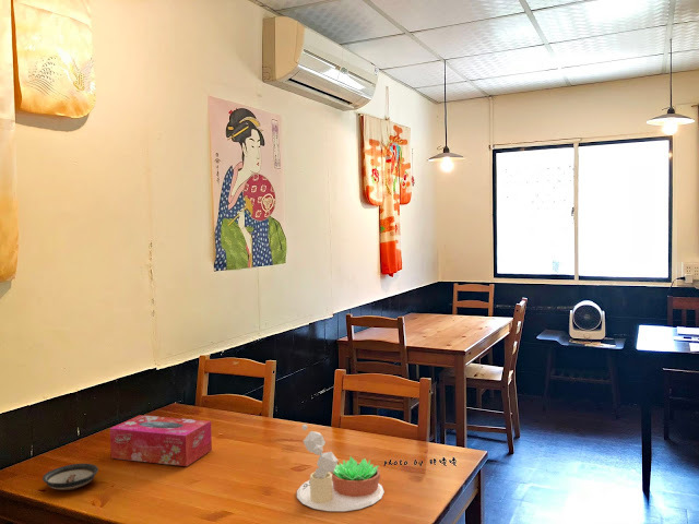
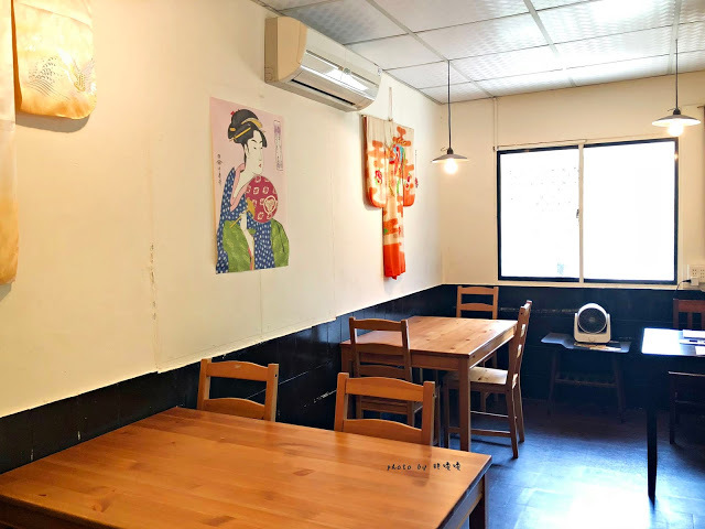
- succulent plant (335, 457)
- tissue box (161, 439)
- saucer (71, 478)
